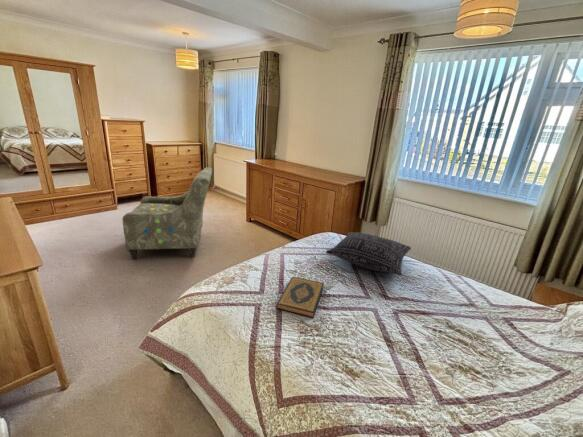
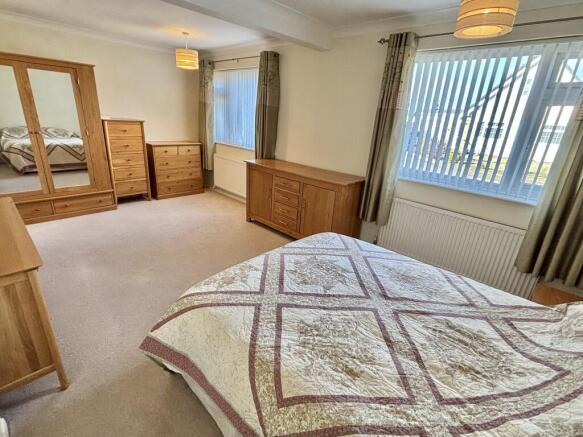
- armchair (173, 210)
- hardback book (301, 295)
- pillow (370, 250)
